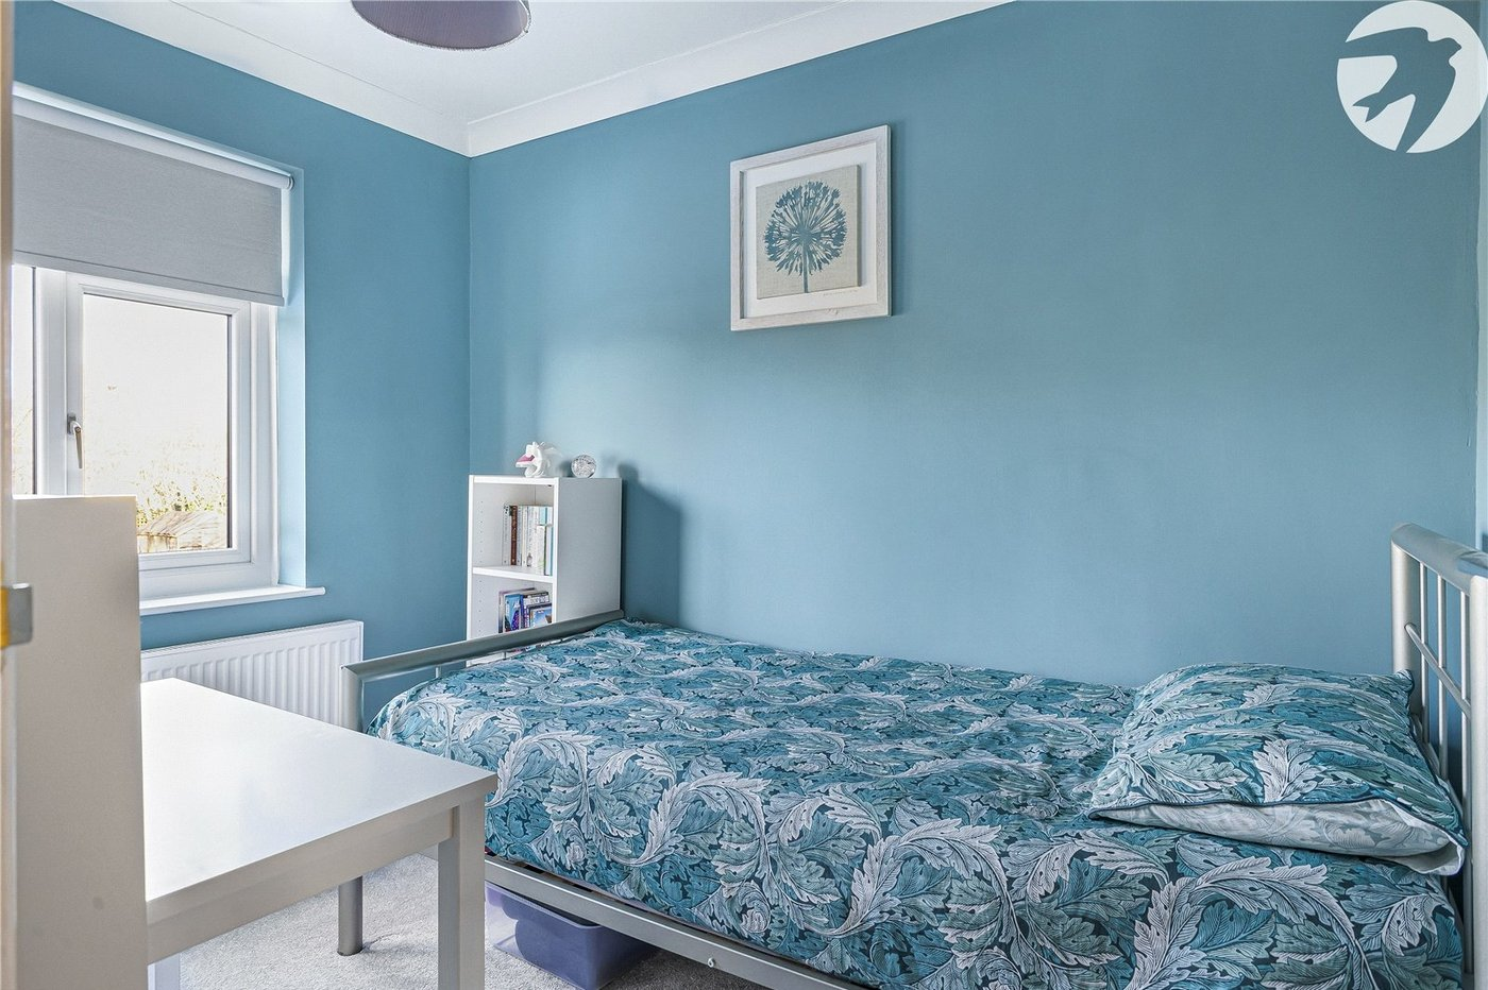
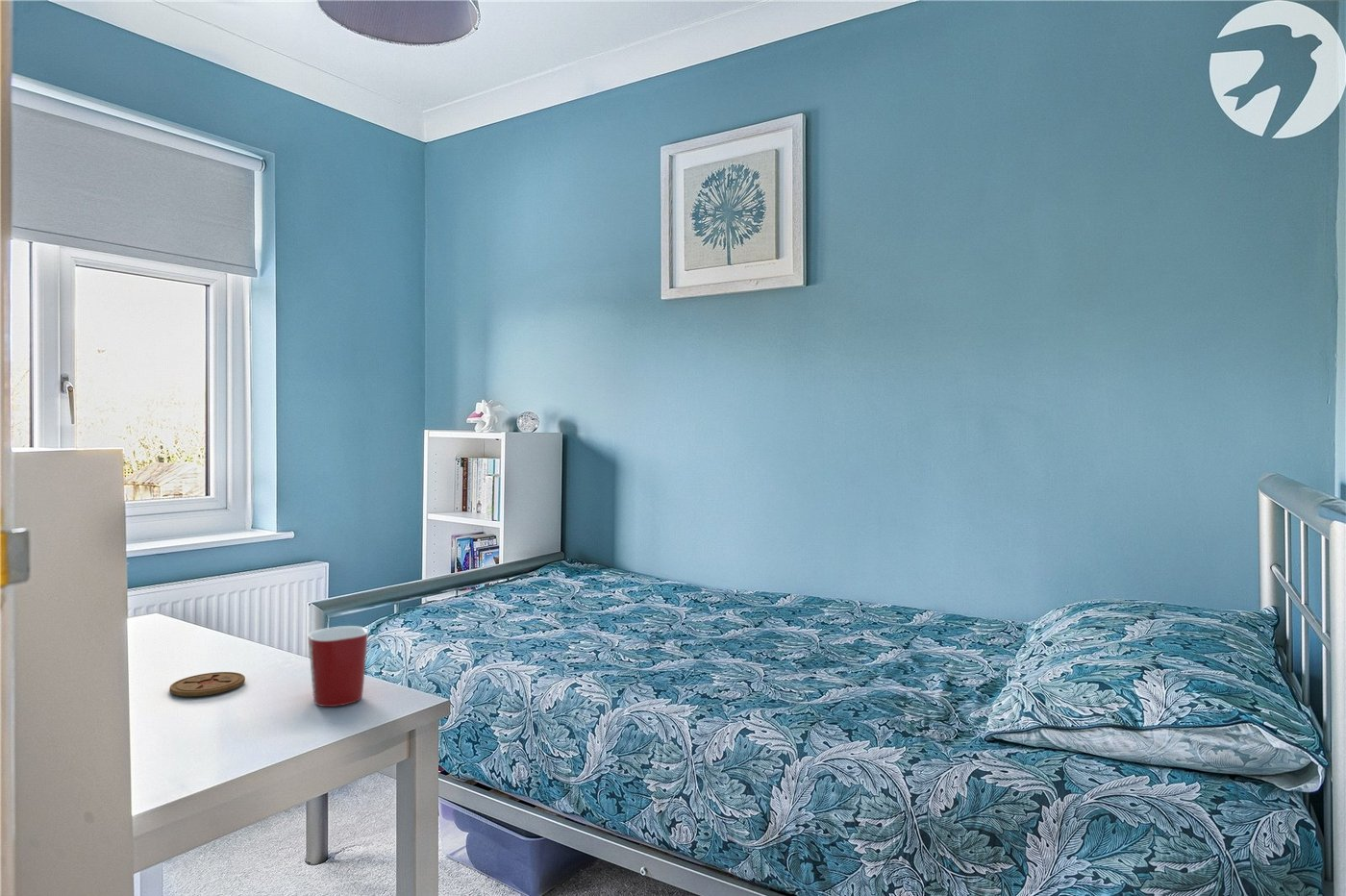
+ mug (335, 662)
+ coaster (208, 684)
